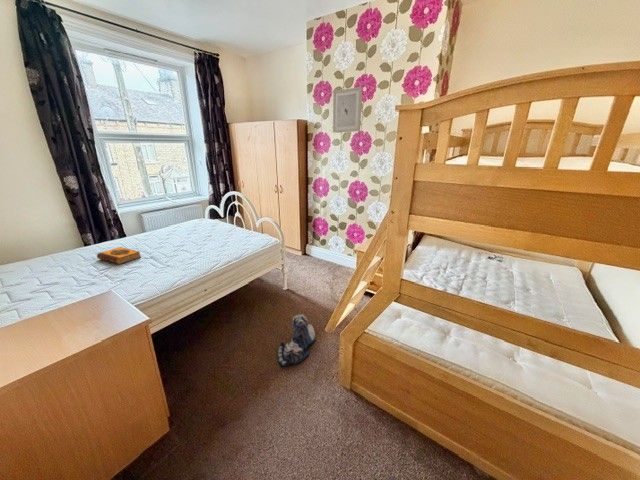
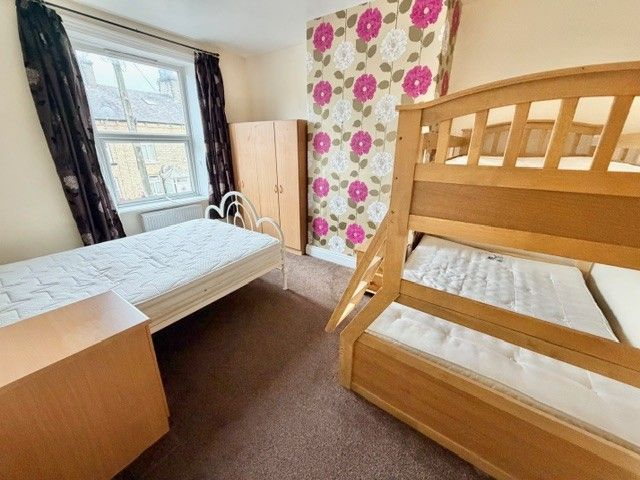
- wall art (346, 111)
- hardback book (118, 255)
- plush toy (297, 332)
